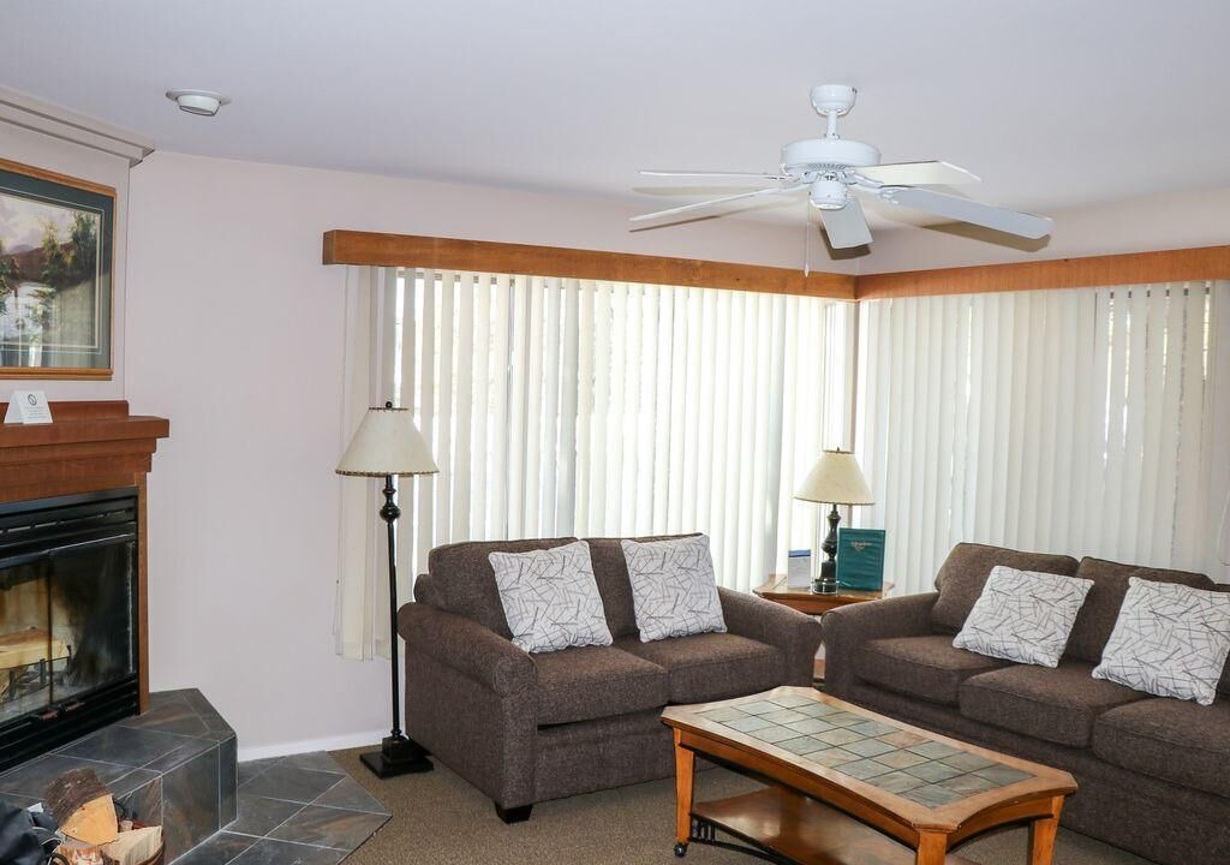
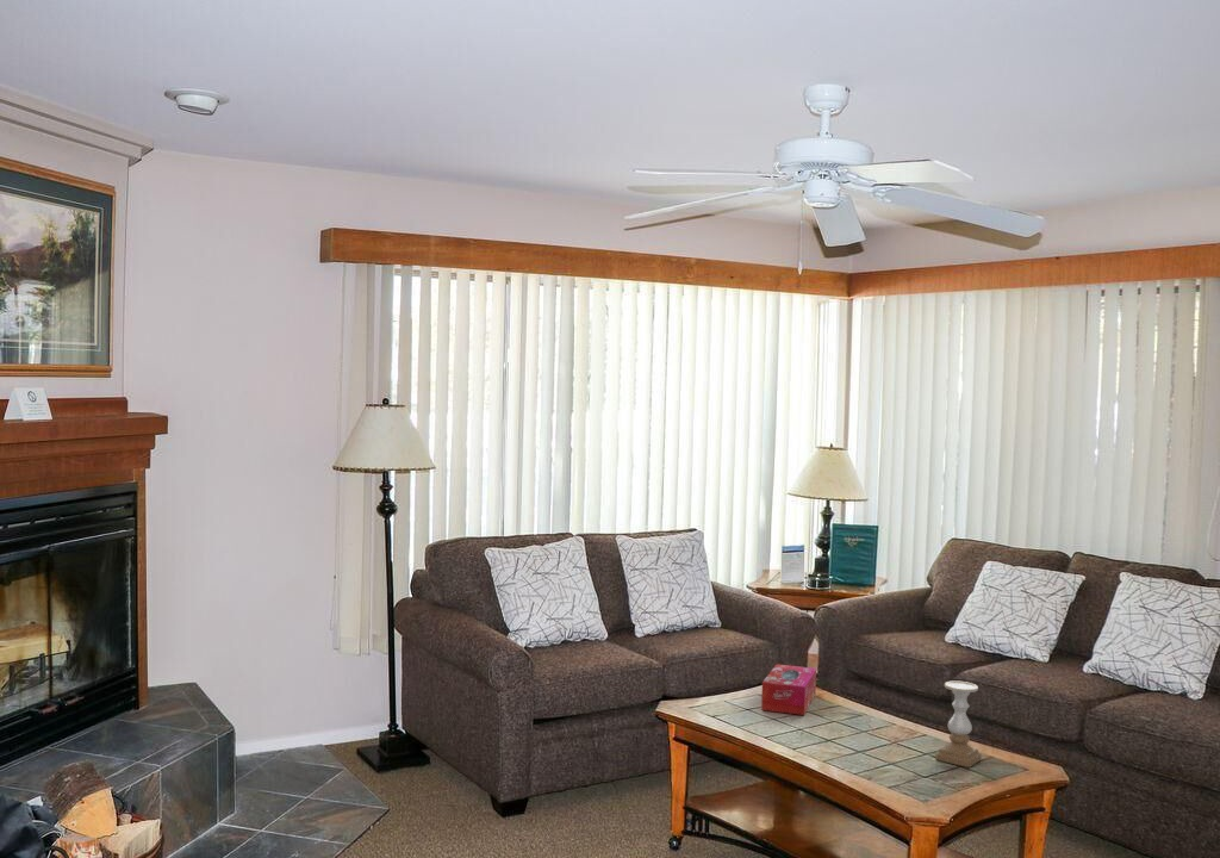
+ tissue box (789, 688)
+ candle holder (959, 722)
